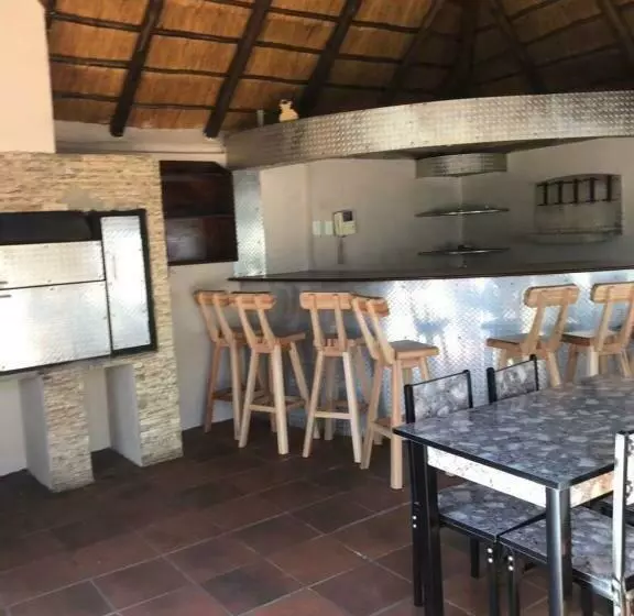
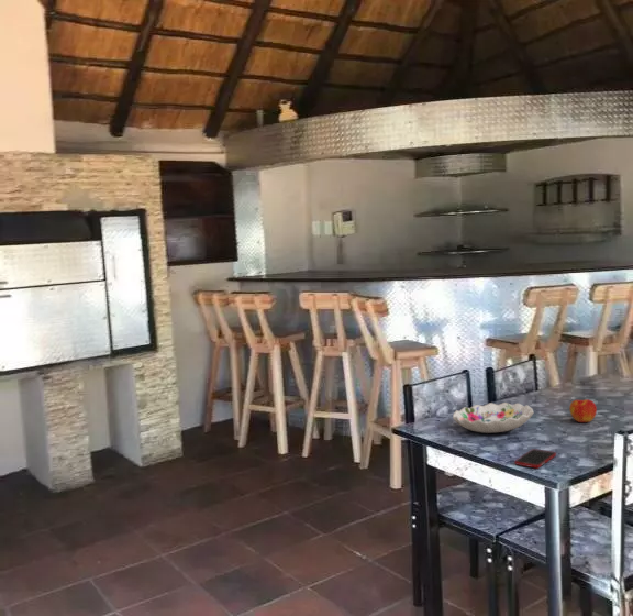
+ decorative bowl (492, 418)
+ apple (582, 409)
+ cell phone (535, 458)
